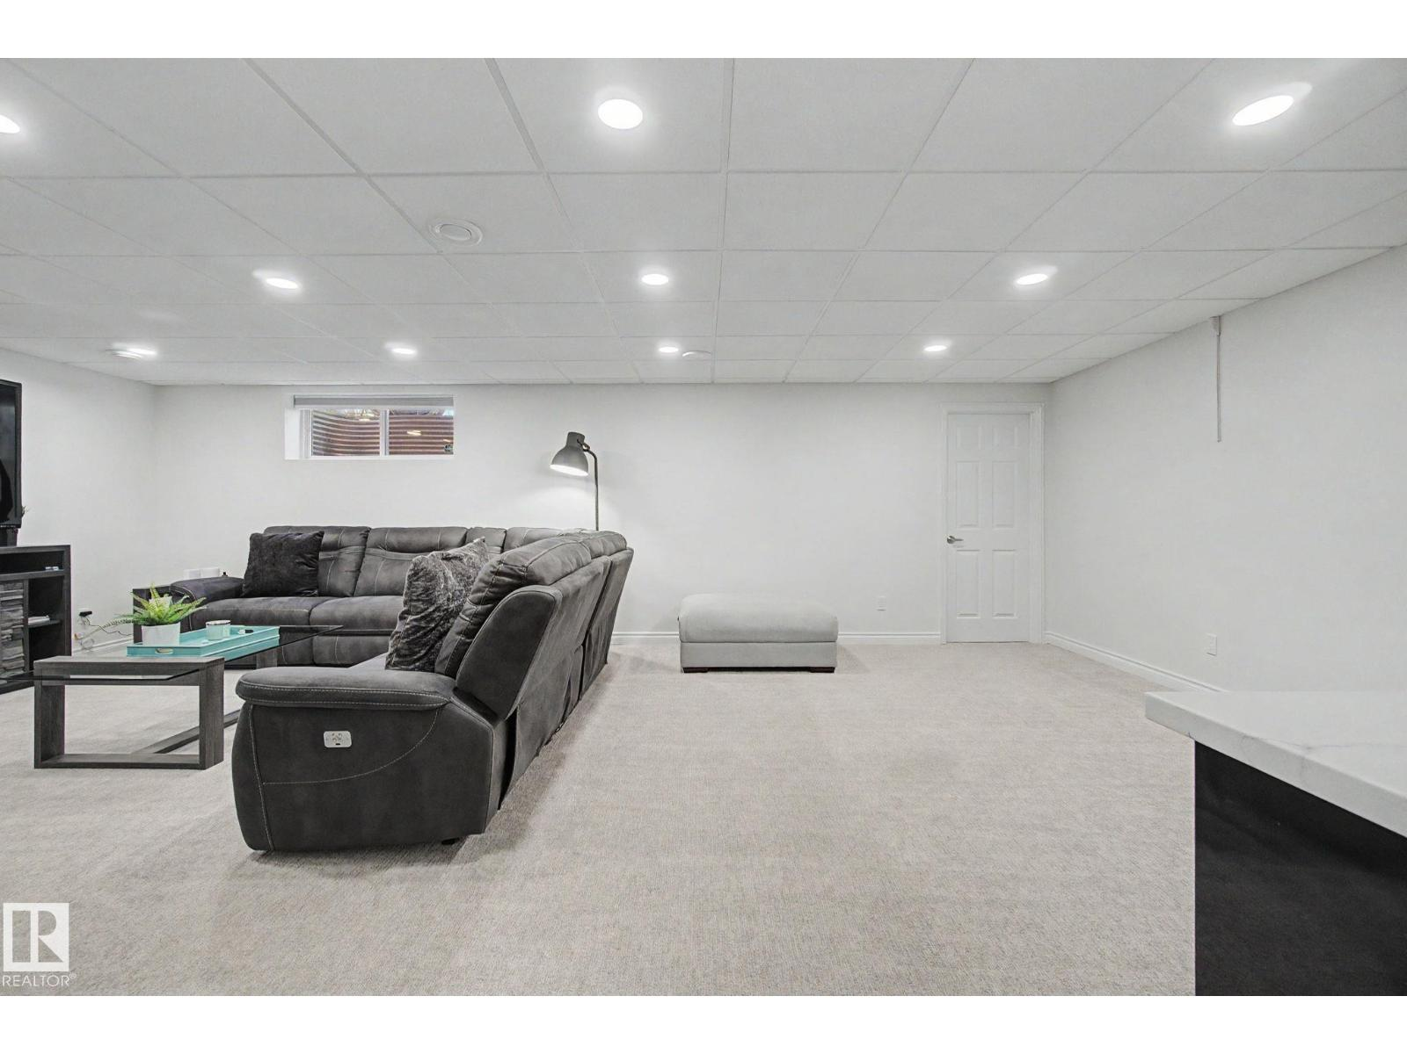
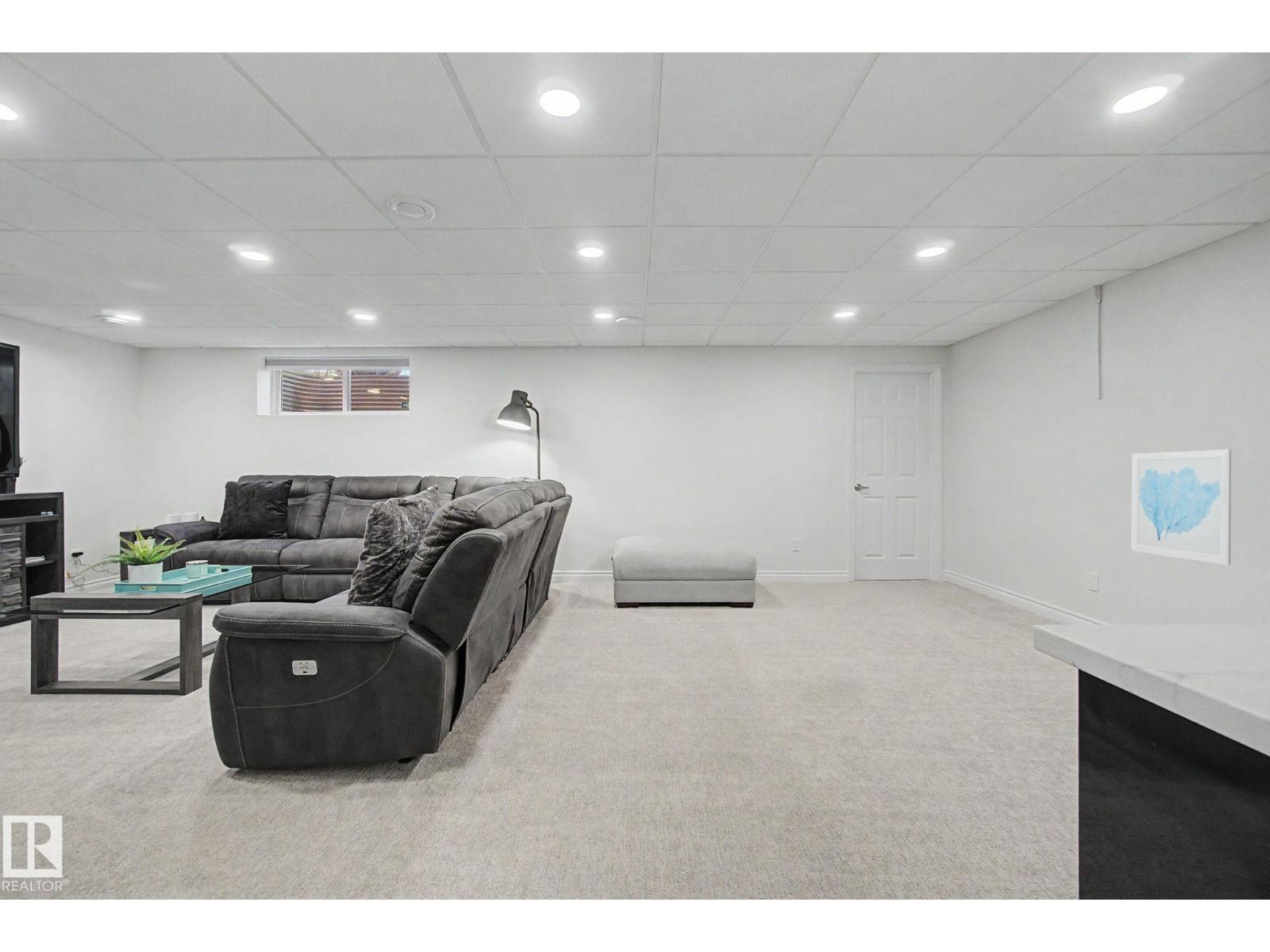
+ wall art (1176, 505)
